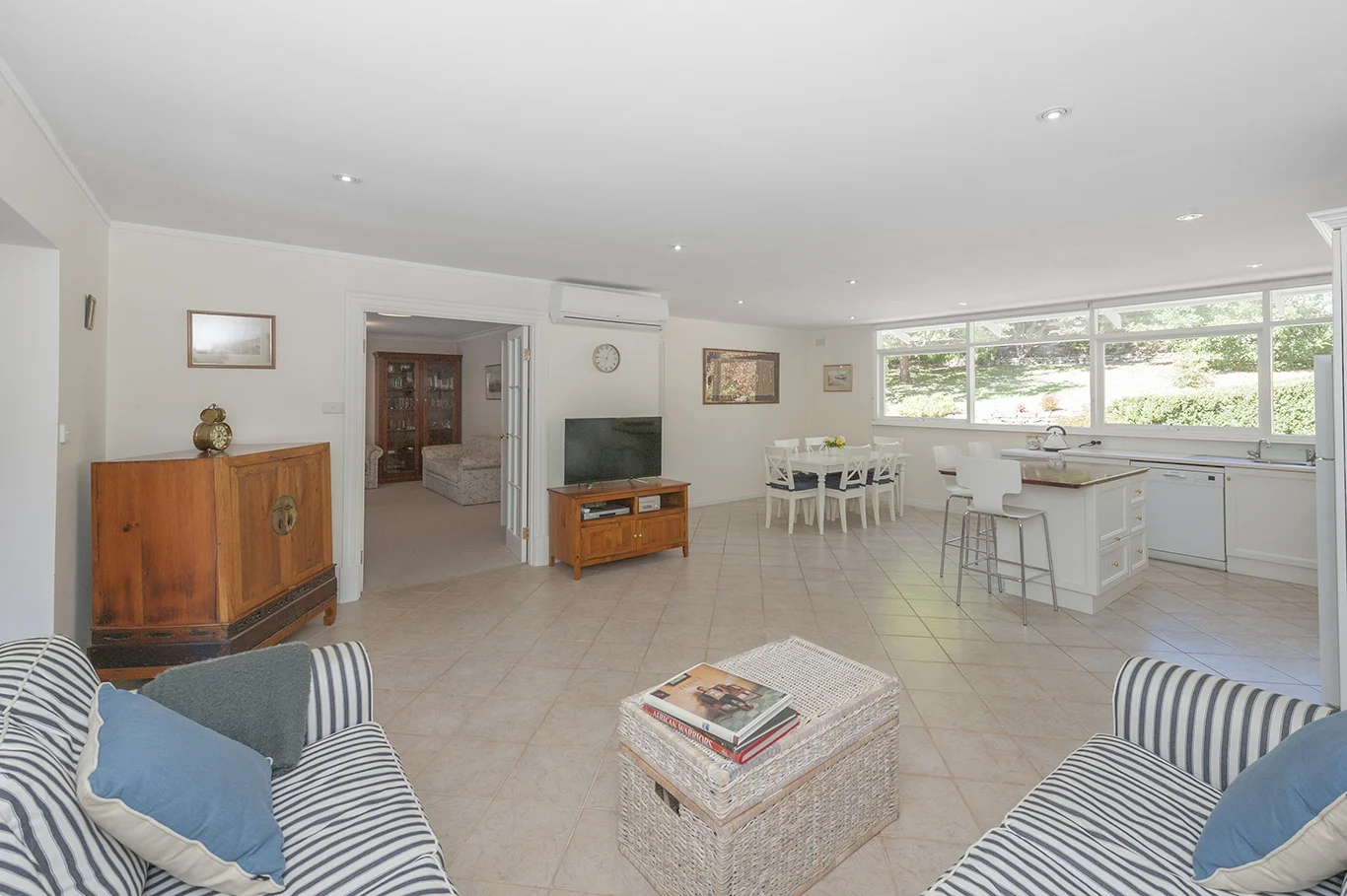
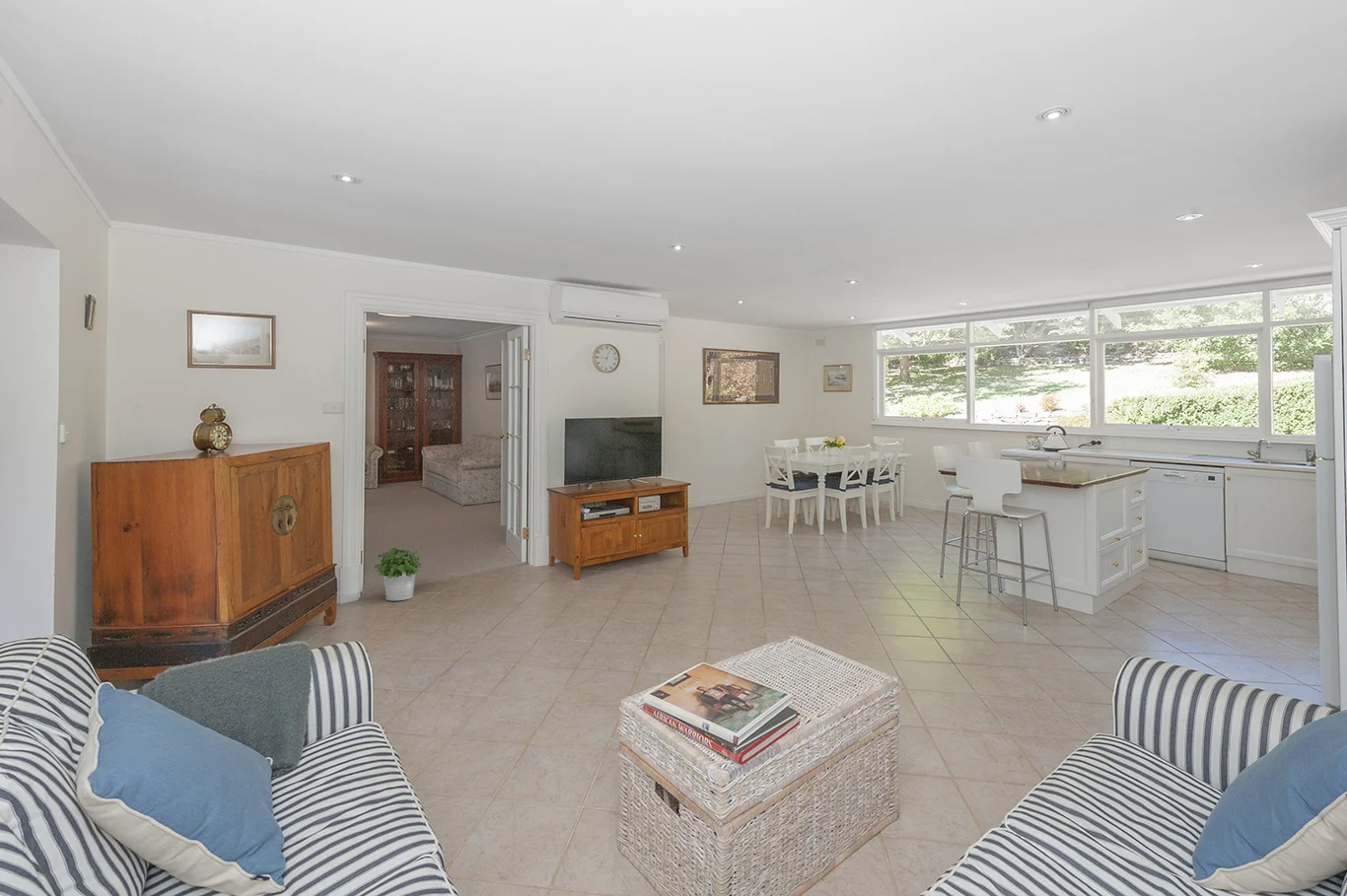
+ potted plant (397, 573)
